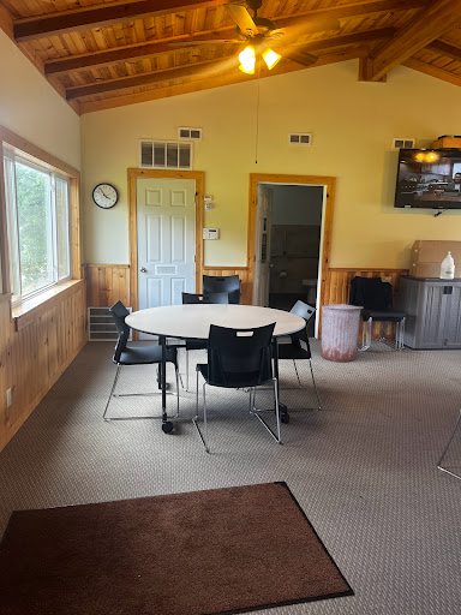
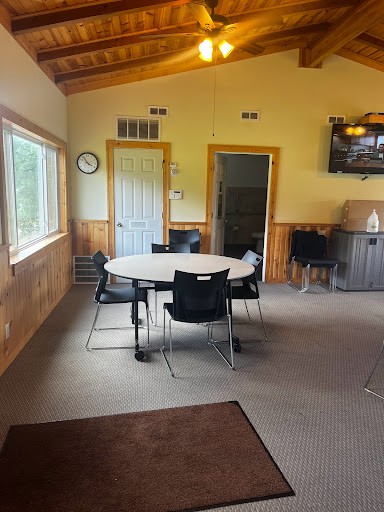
- trash can (340, 330)
